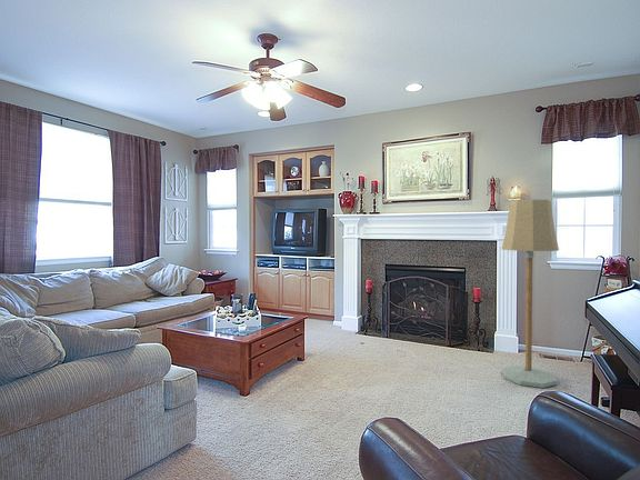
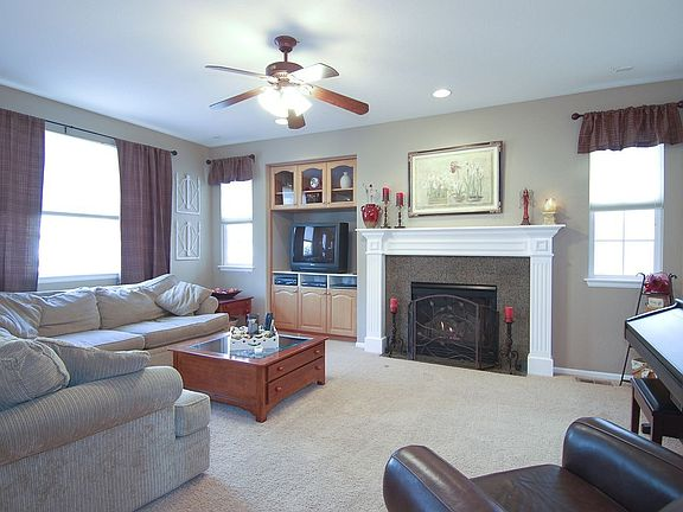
- floor lamp (529, 289)
